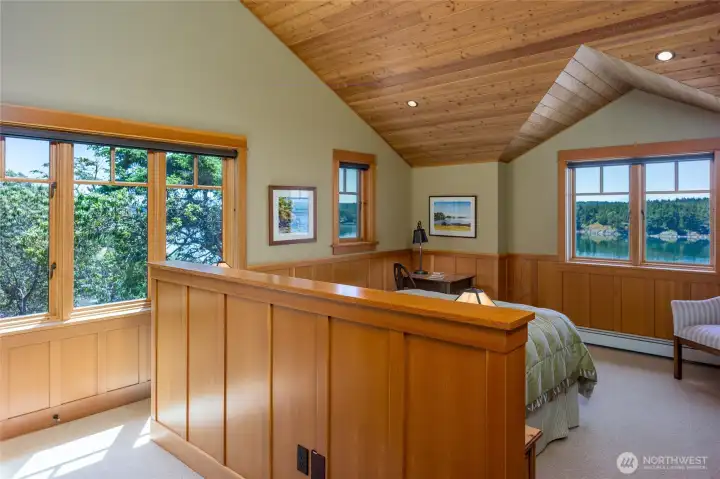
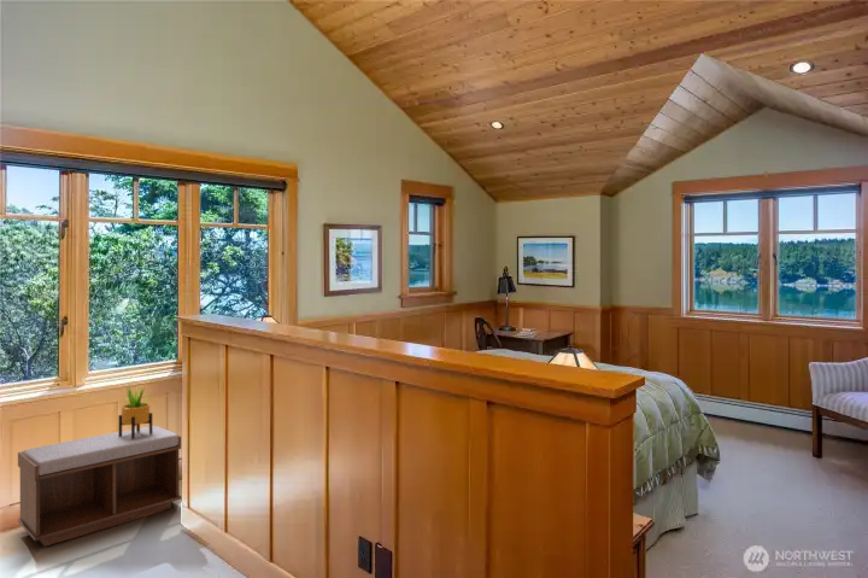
+ potted plant (135, 409)
+ bench (104, 479)
